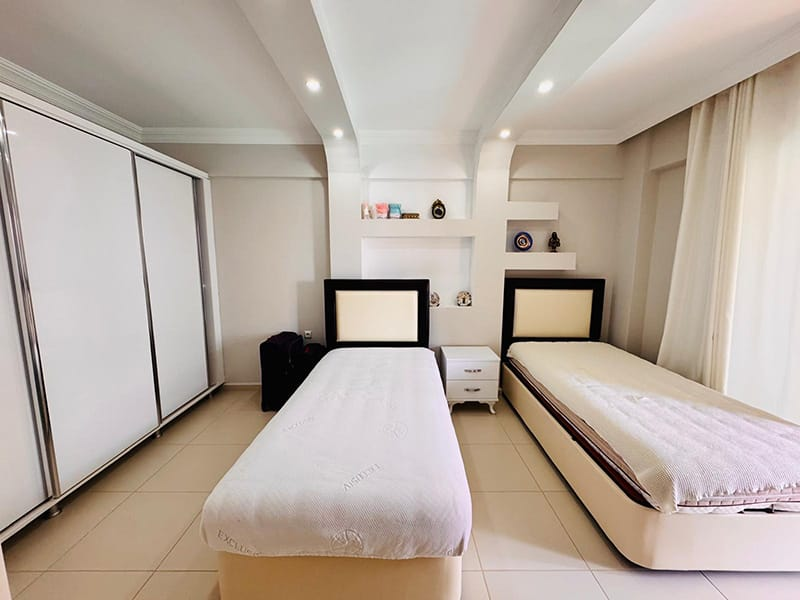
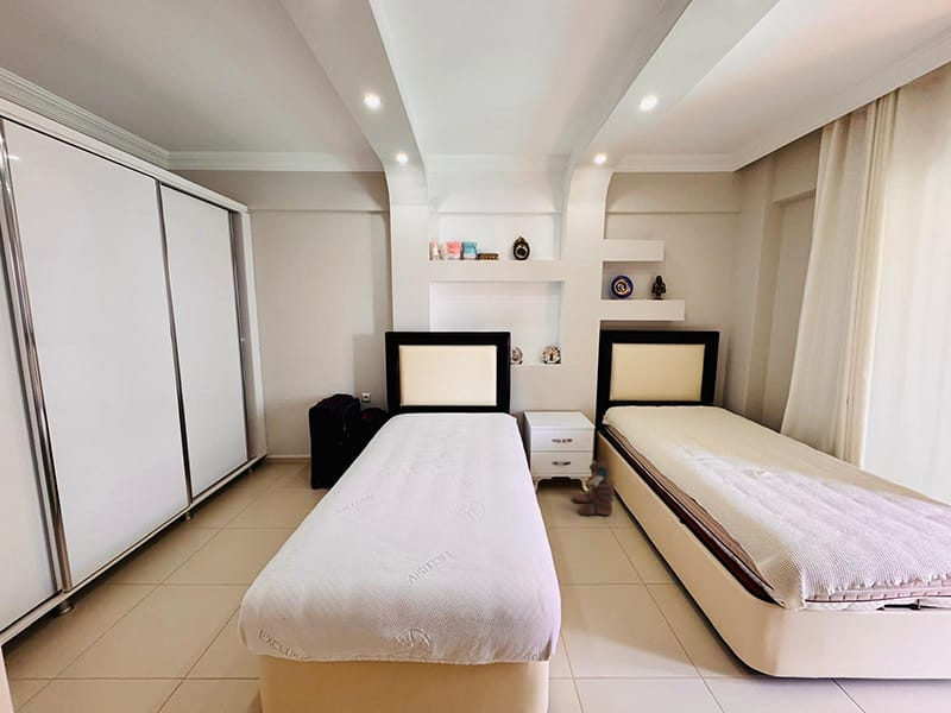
+ boots (594, 486)
